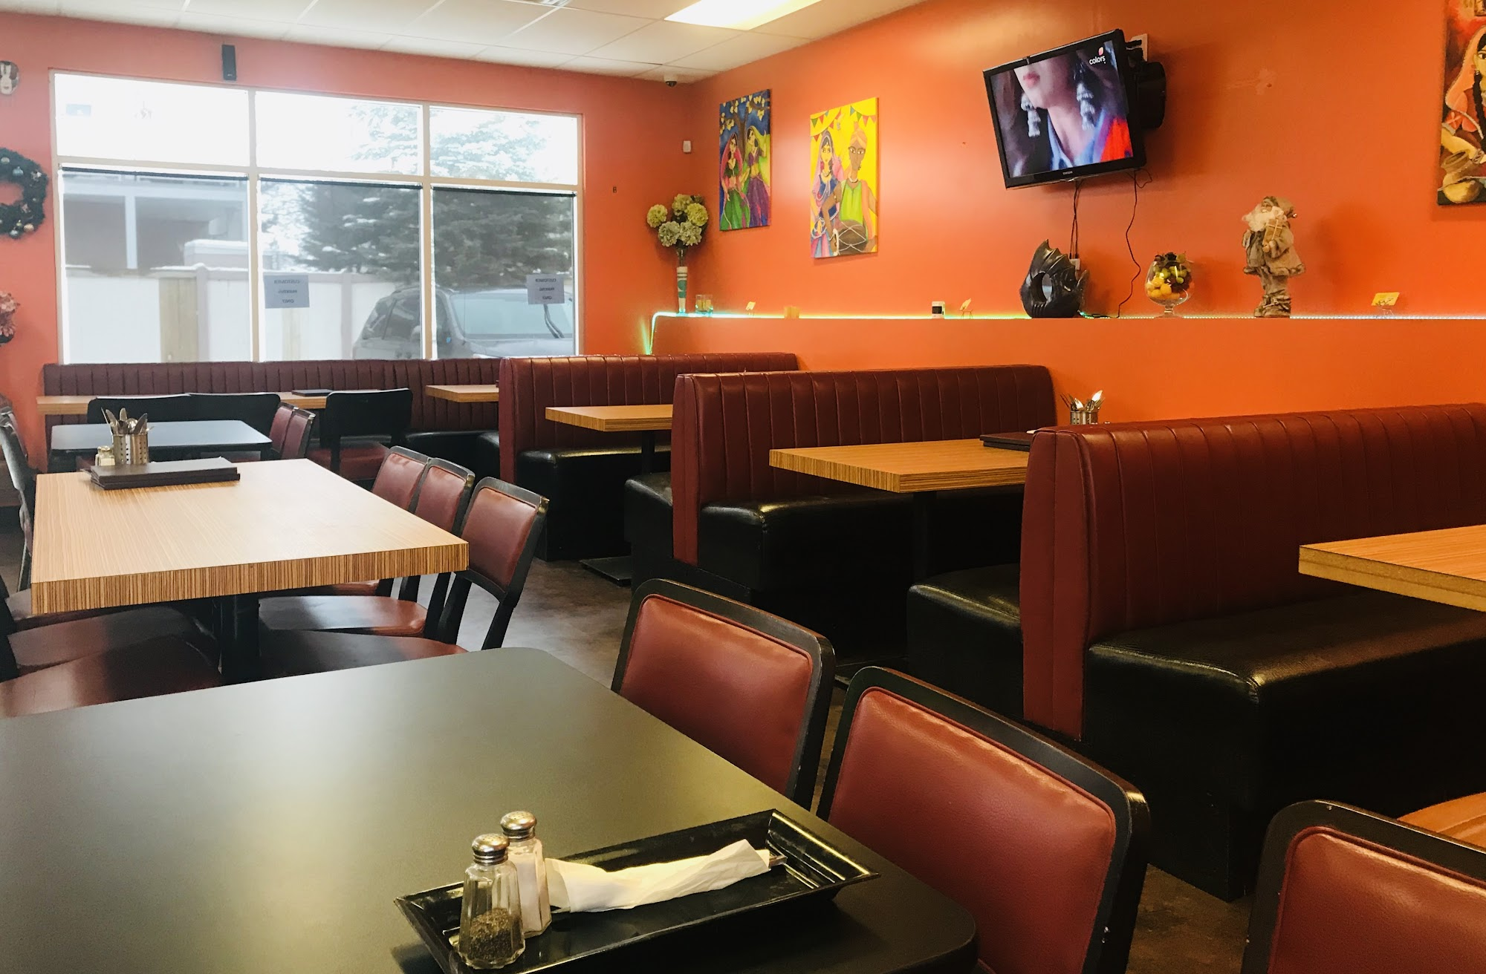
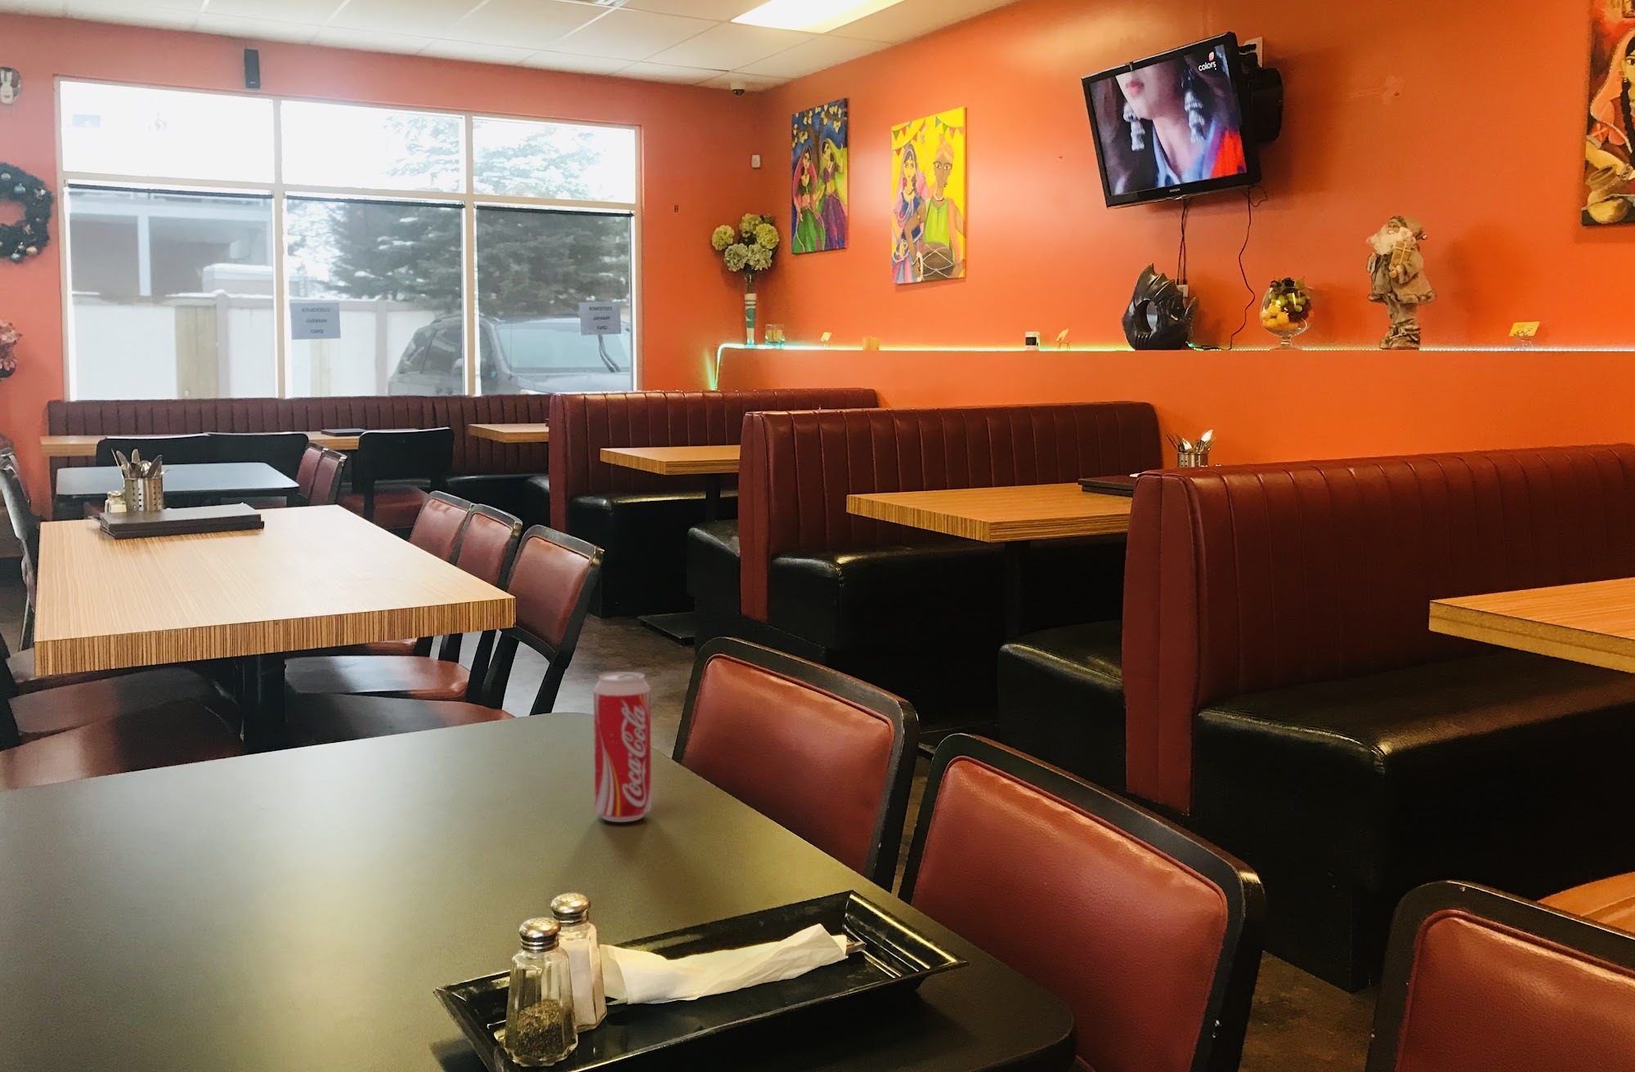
+ beverage can (622, 747)
